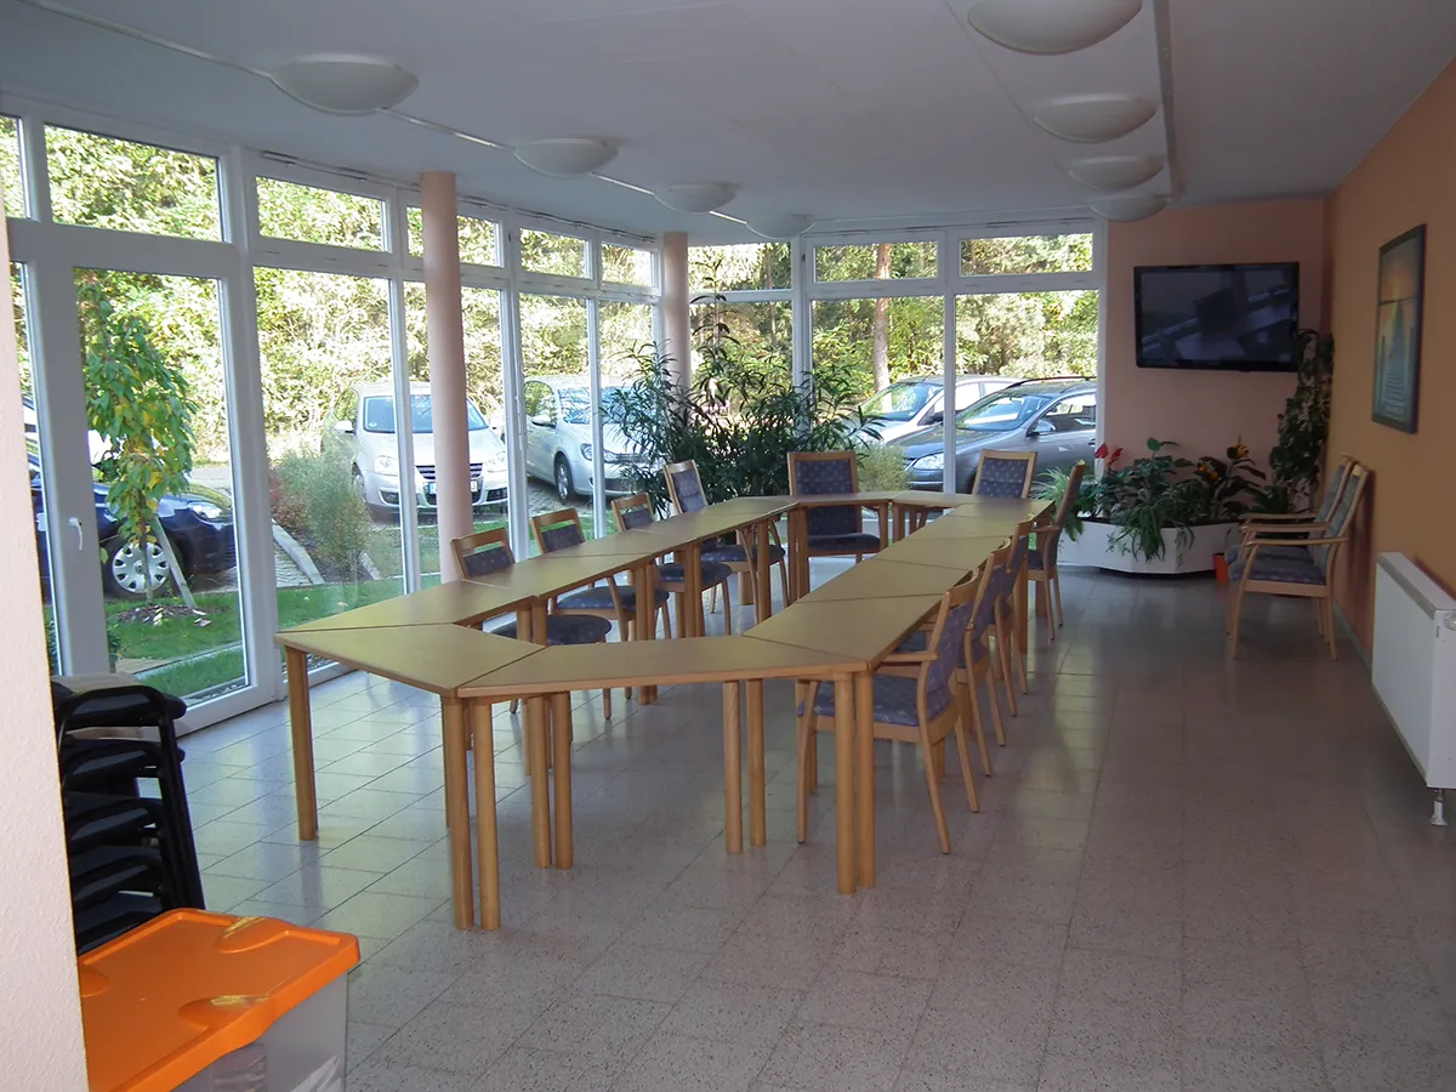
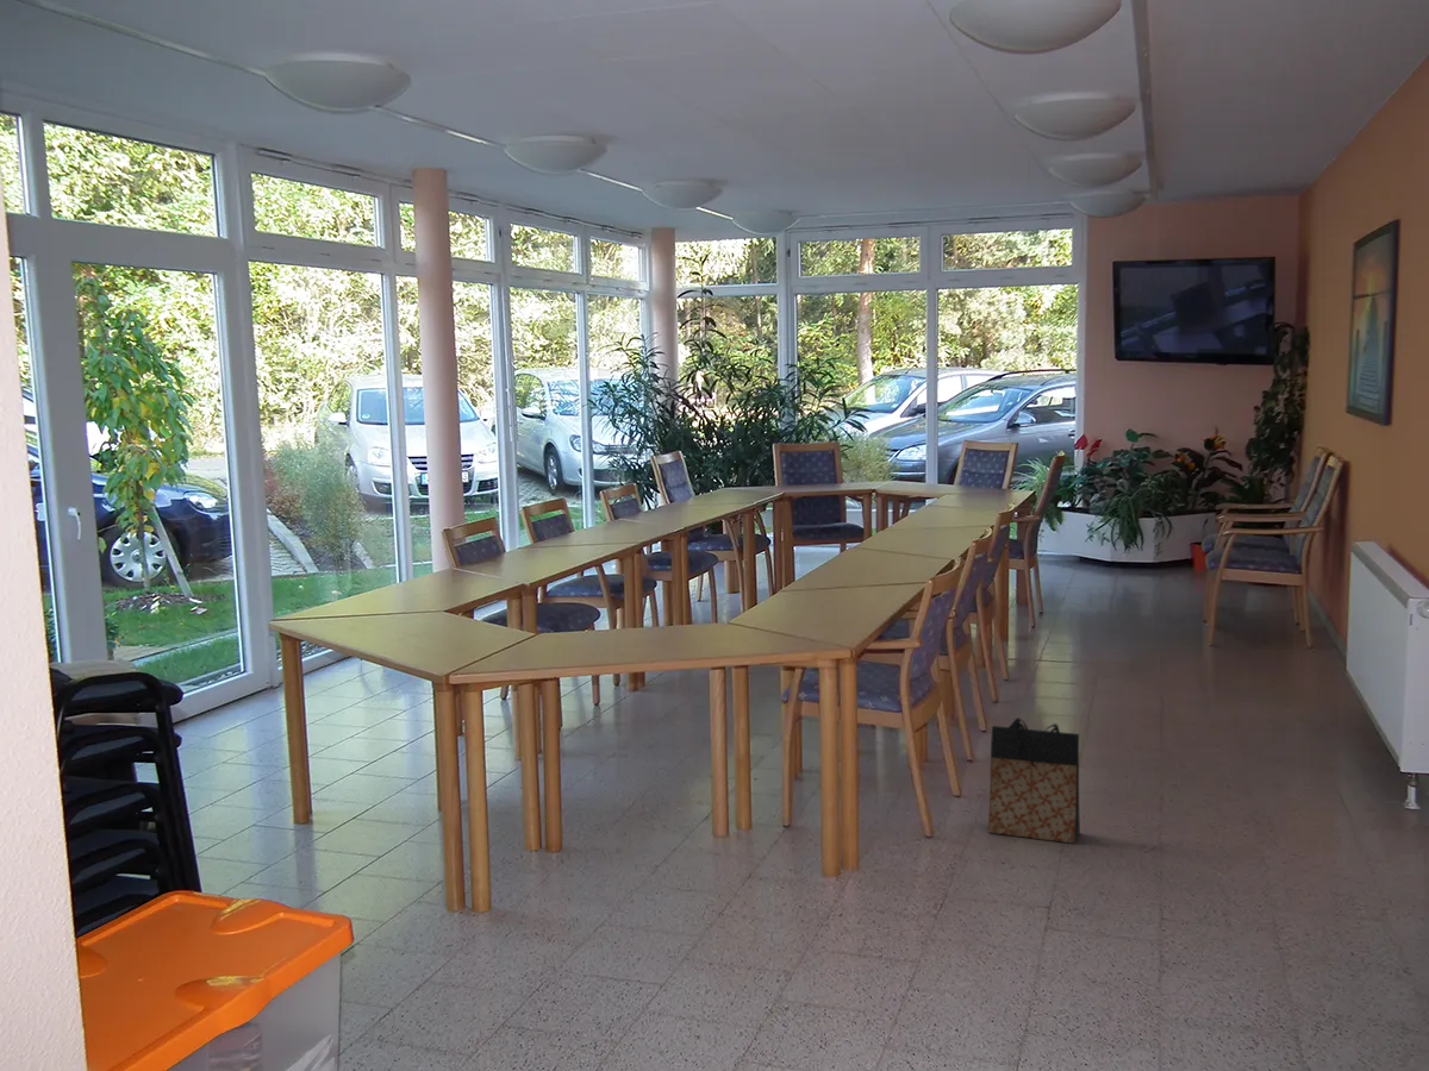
+ bag (1034, 776)
